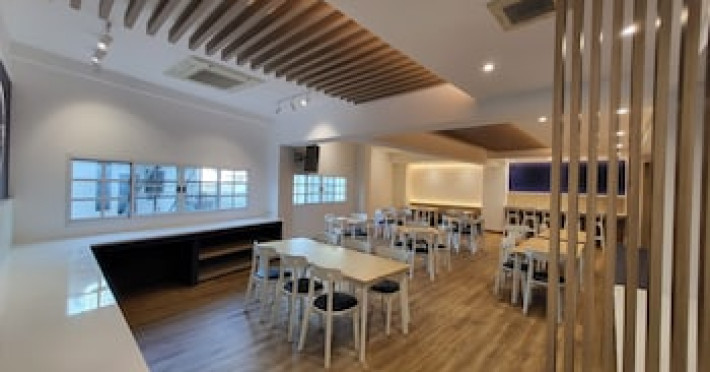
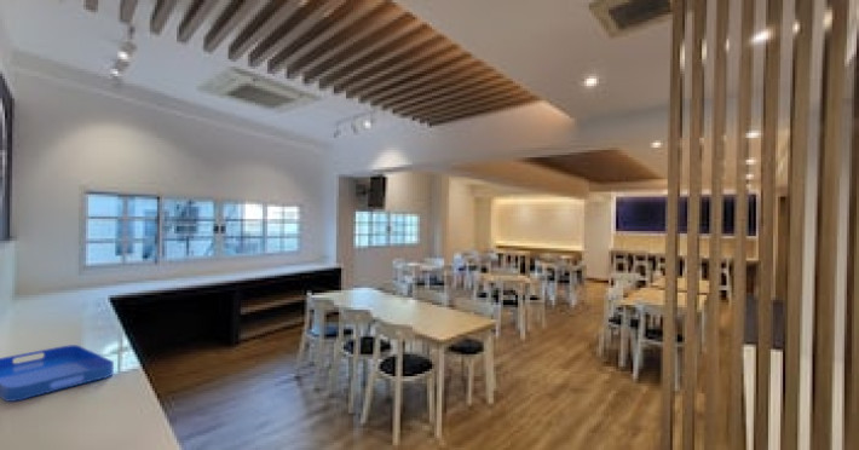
+ serving tray (46, 369)
